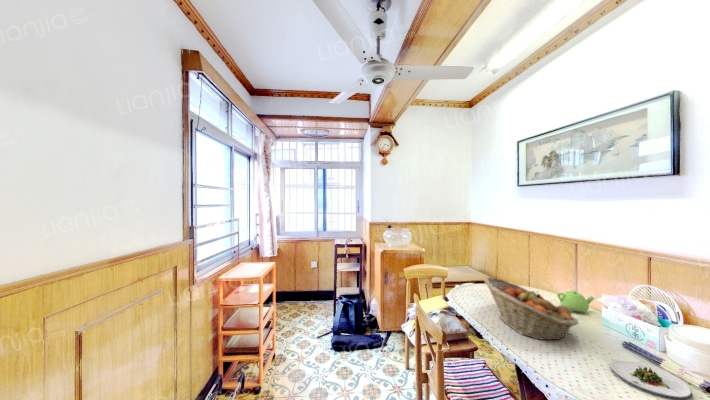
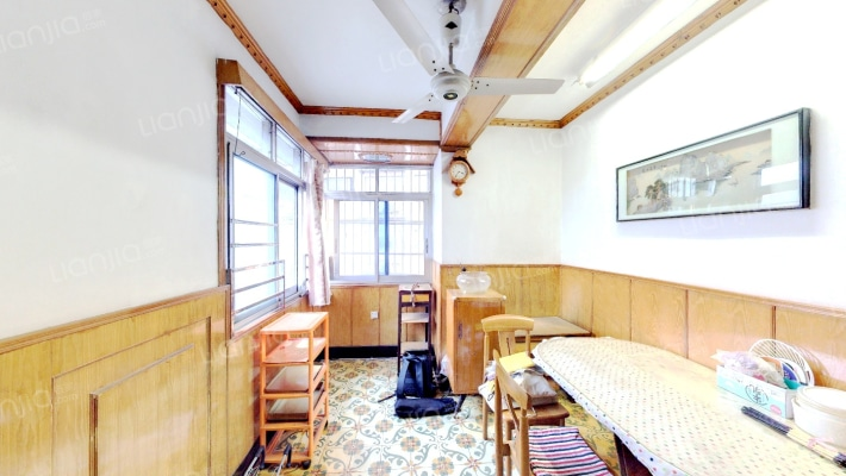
- fruit basket (525, 304)
- teapot (575, 300)
- salad plate (648, 375)
